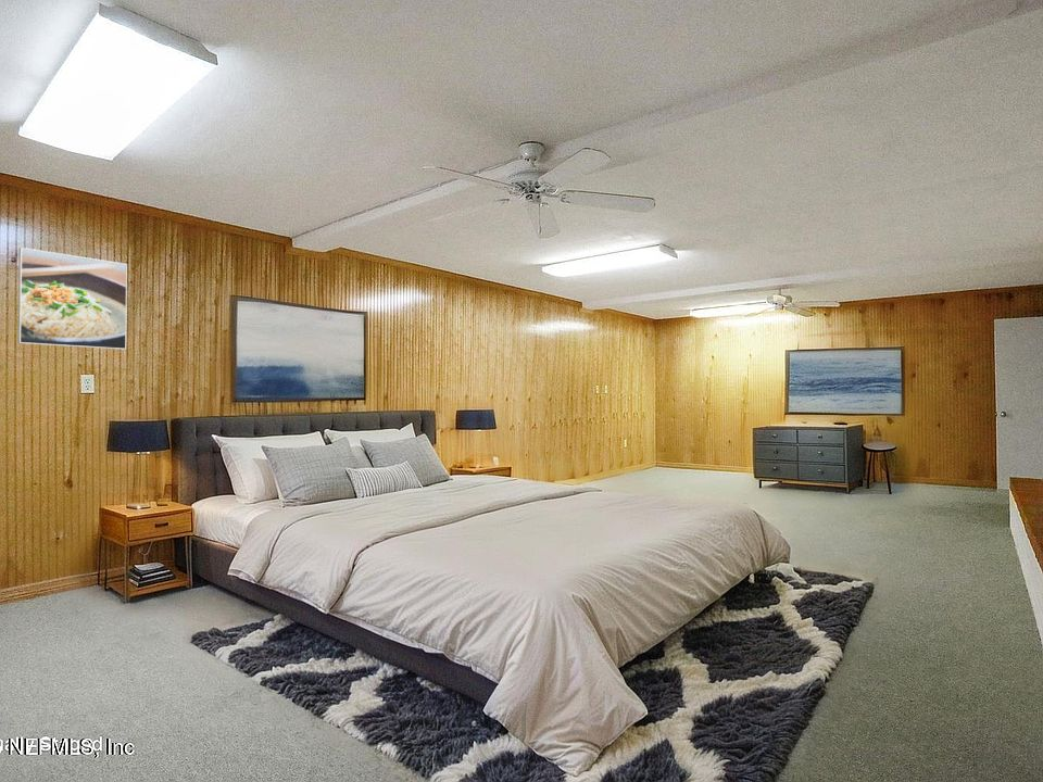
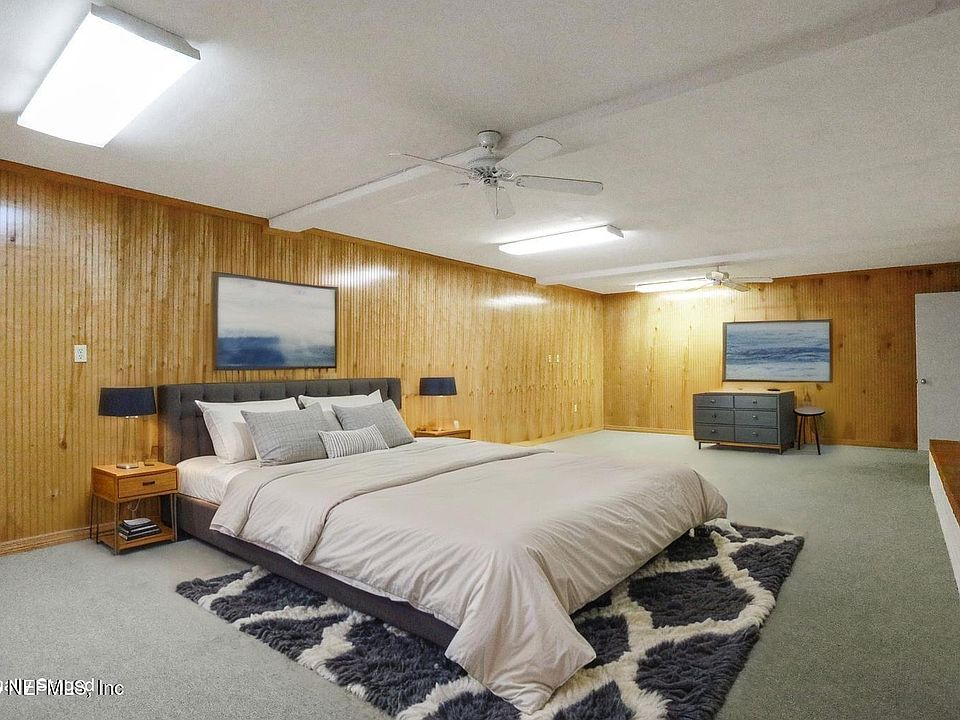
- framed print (75, 301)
